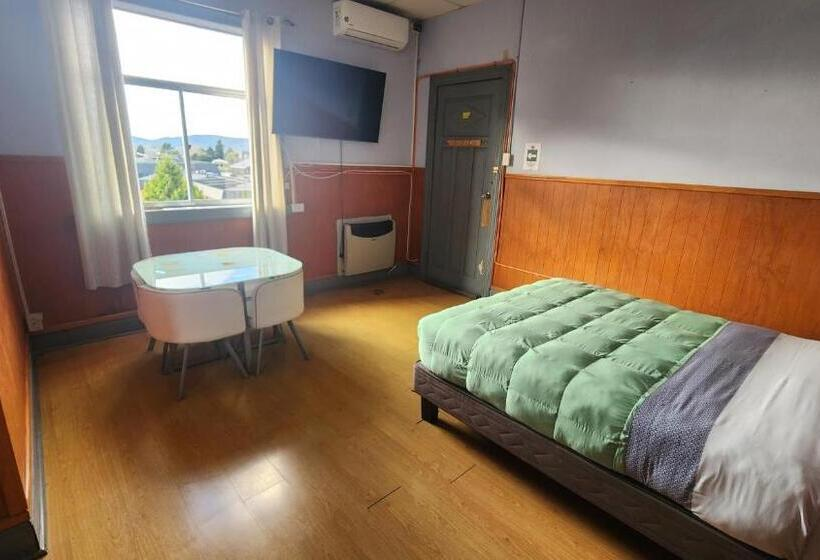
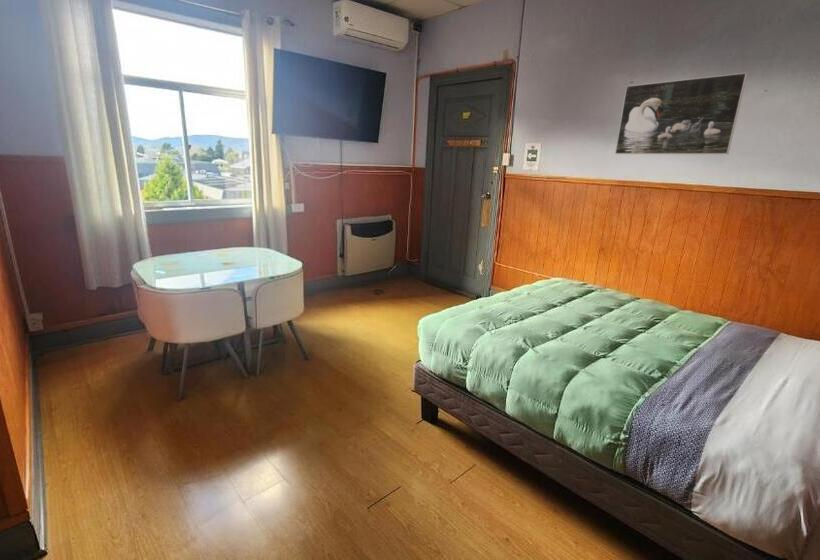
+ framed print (674, 118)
